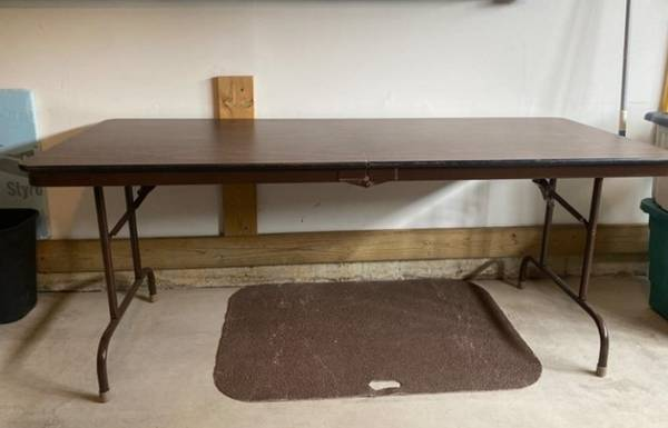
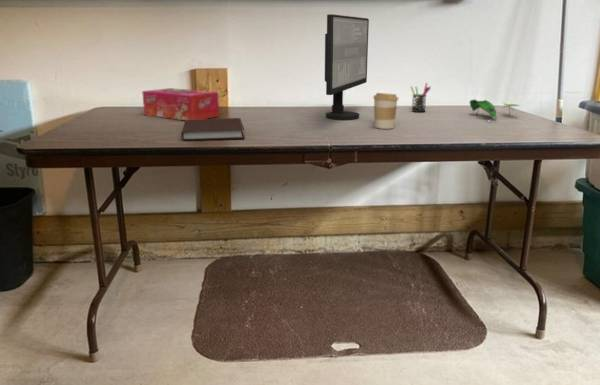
+ computer monitor (343, 68)
+ coffee cup (385, 109)
+ tissue box (180, 103)
+ plant (495, 110)
+ pen holder (419, 97)
+ notebook (213, 128)
